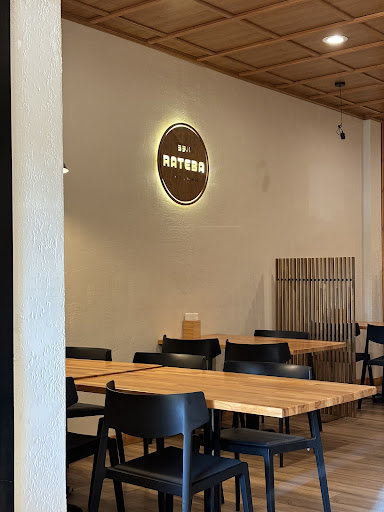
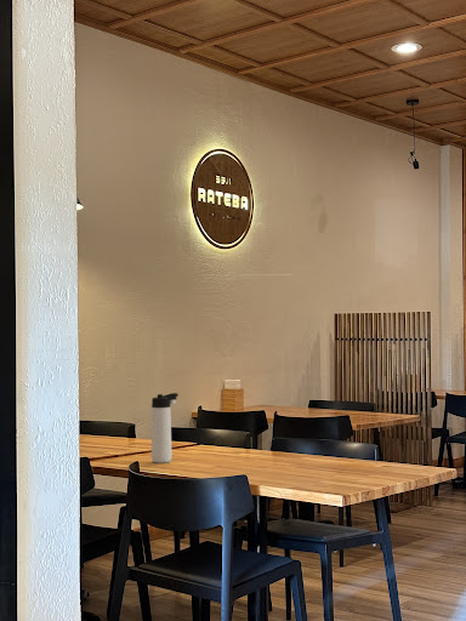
+ thermos bottle (165, 427)
